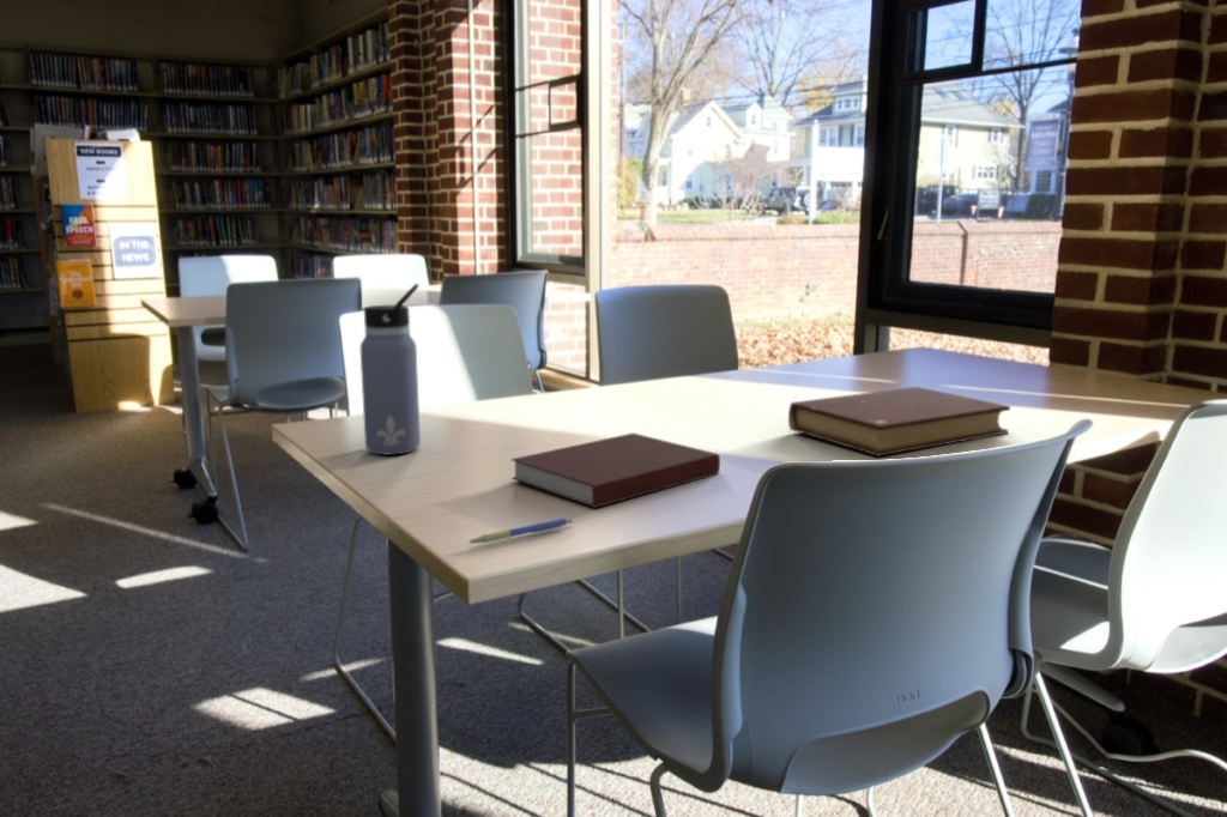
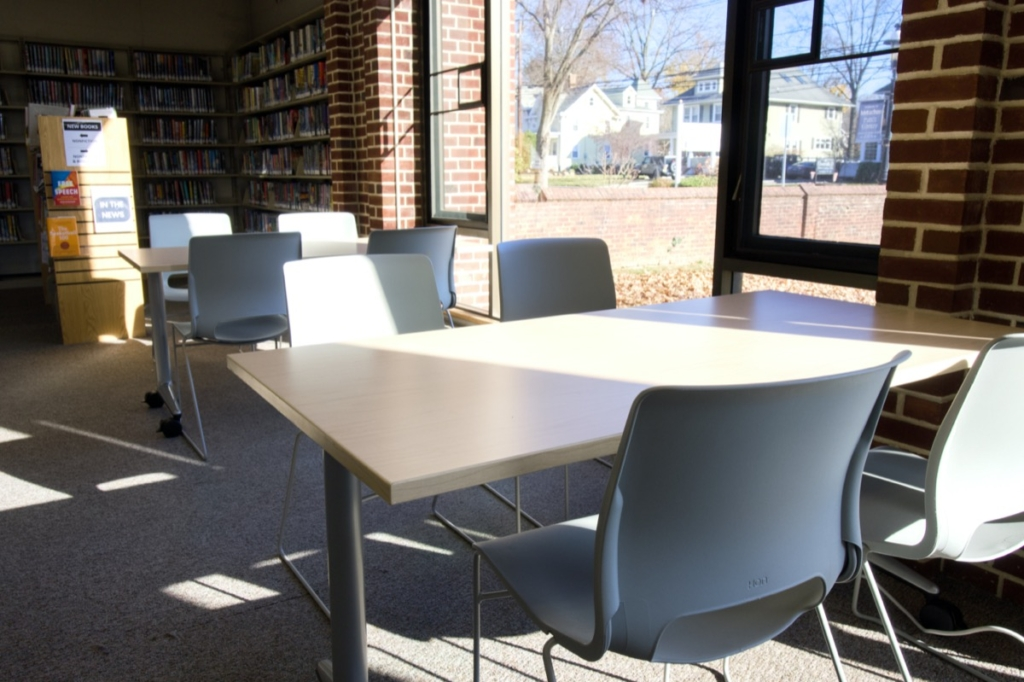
- water bottle (392, 368)
- pen (521, 531)
- book (897, 417)
- notebook (616, 466)
